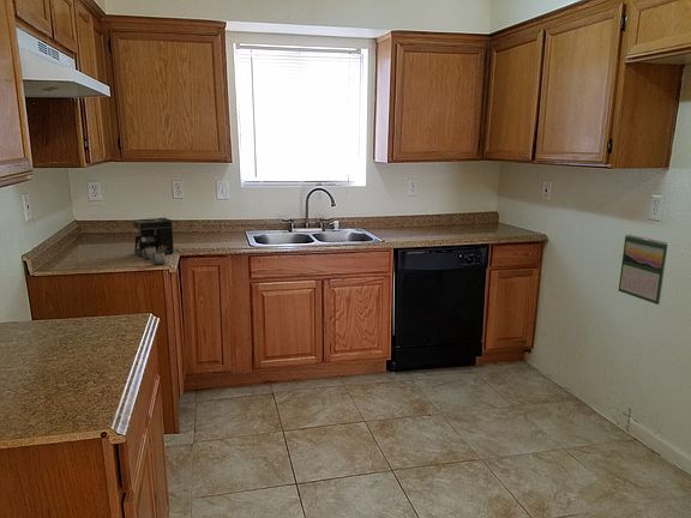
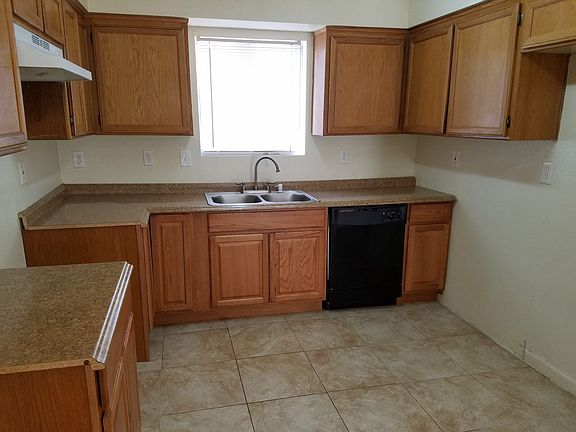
- calendar (642, 267)
- coffee maker (158, 240)
